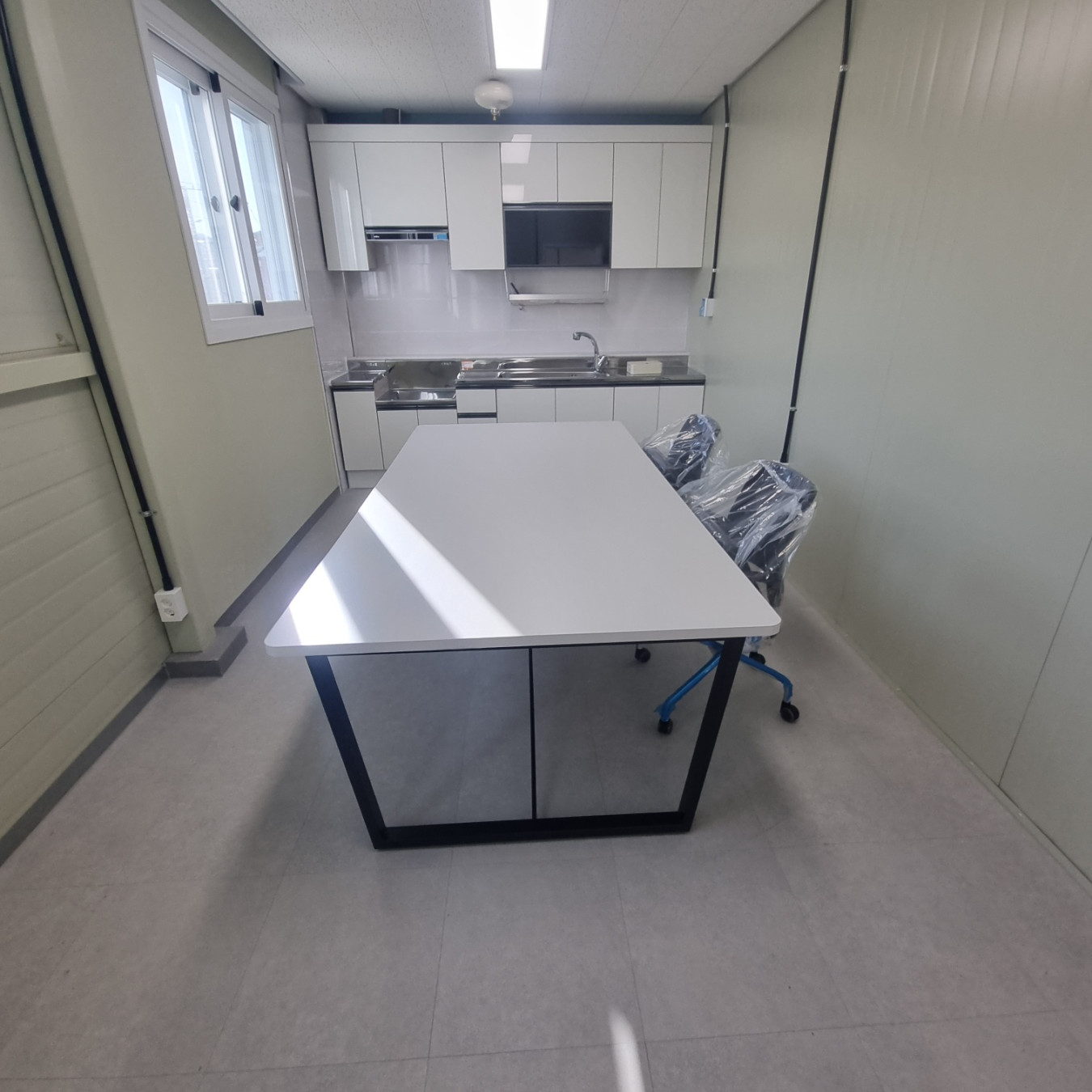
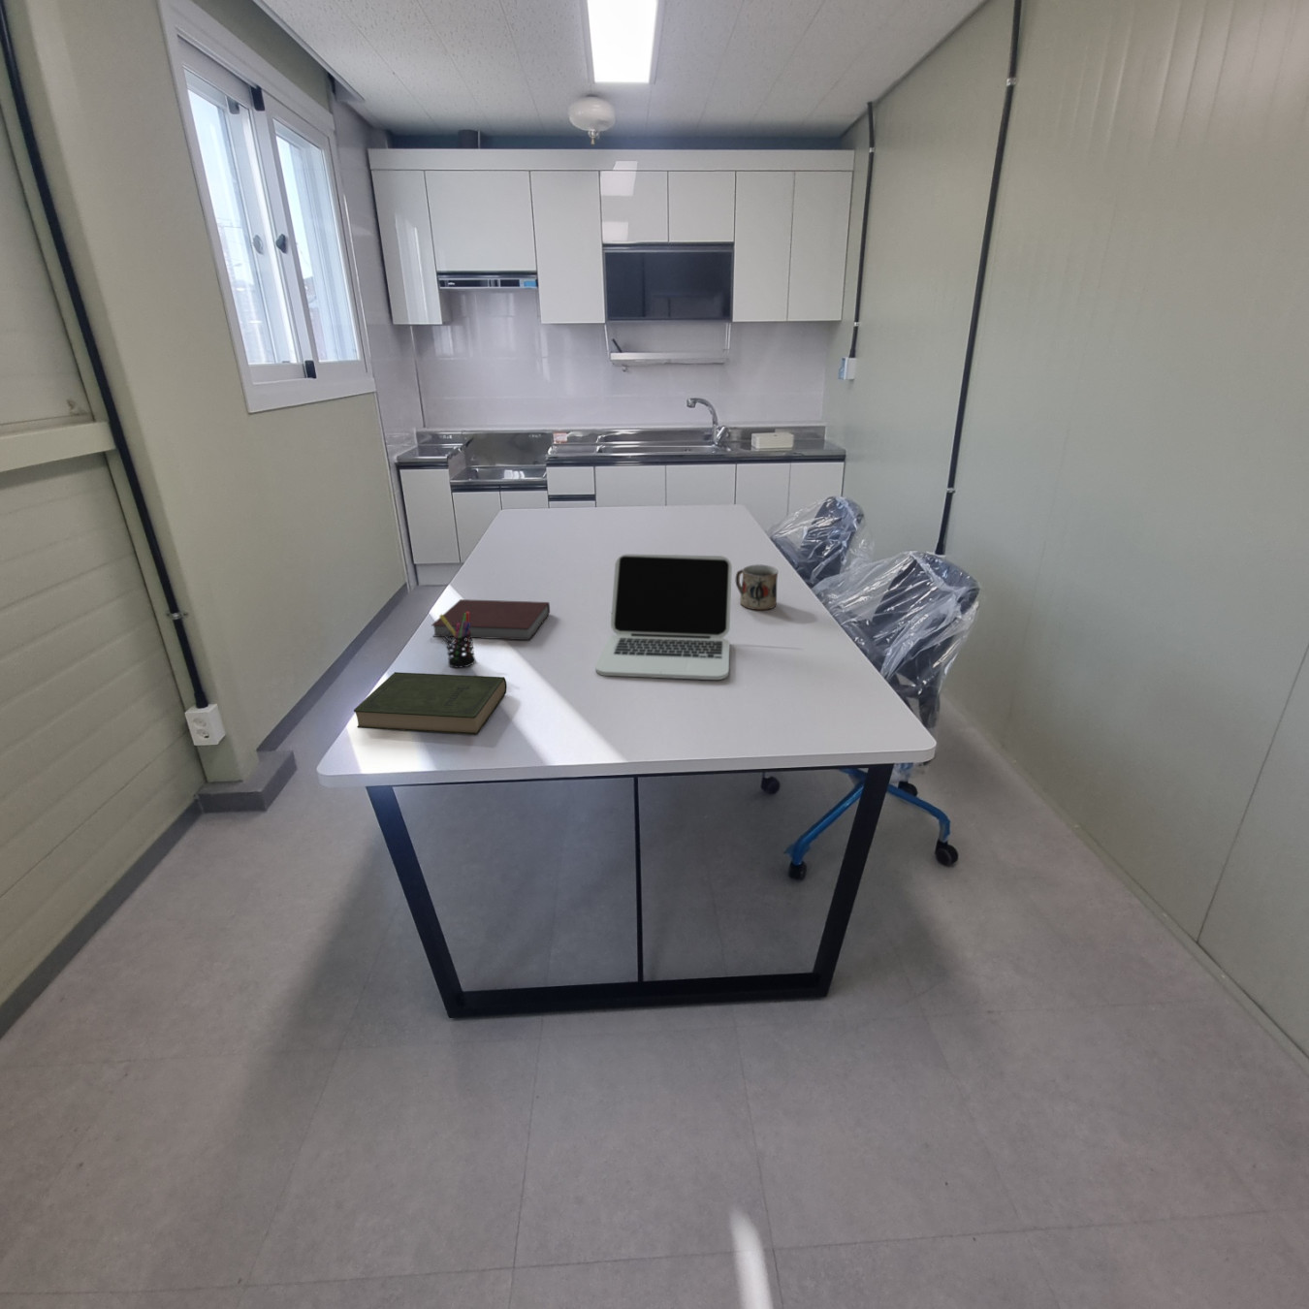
+ book (434, 700)
+ laptop (668, 611)
+ mug (756, 586)
+ notebook (493, 617)
+ pen holder (460, 635)
